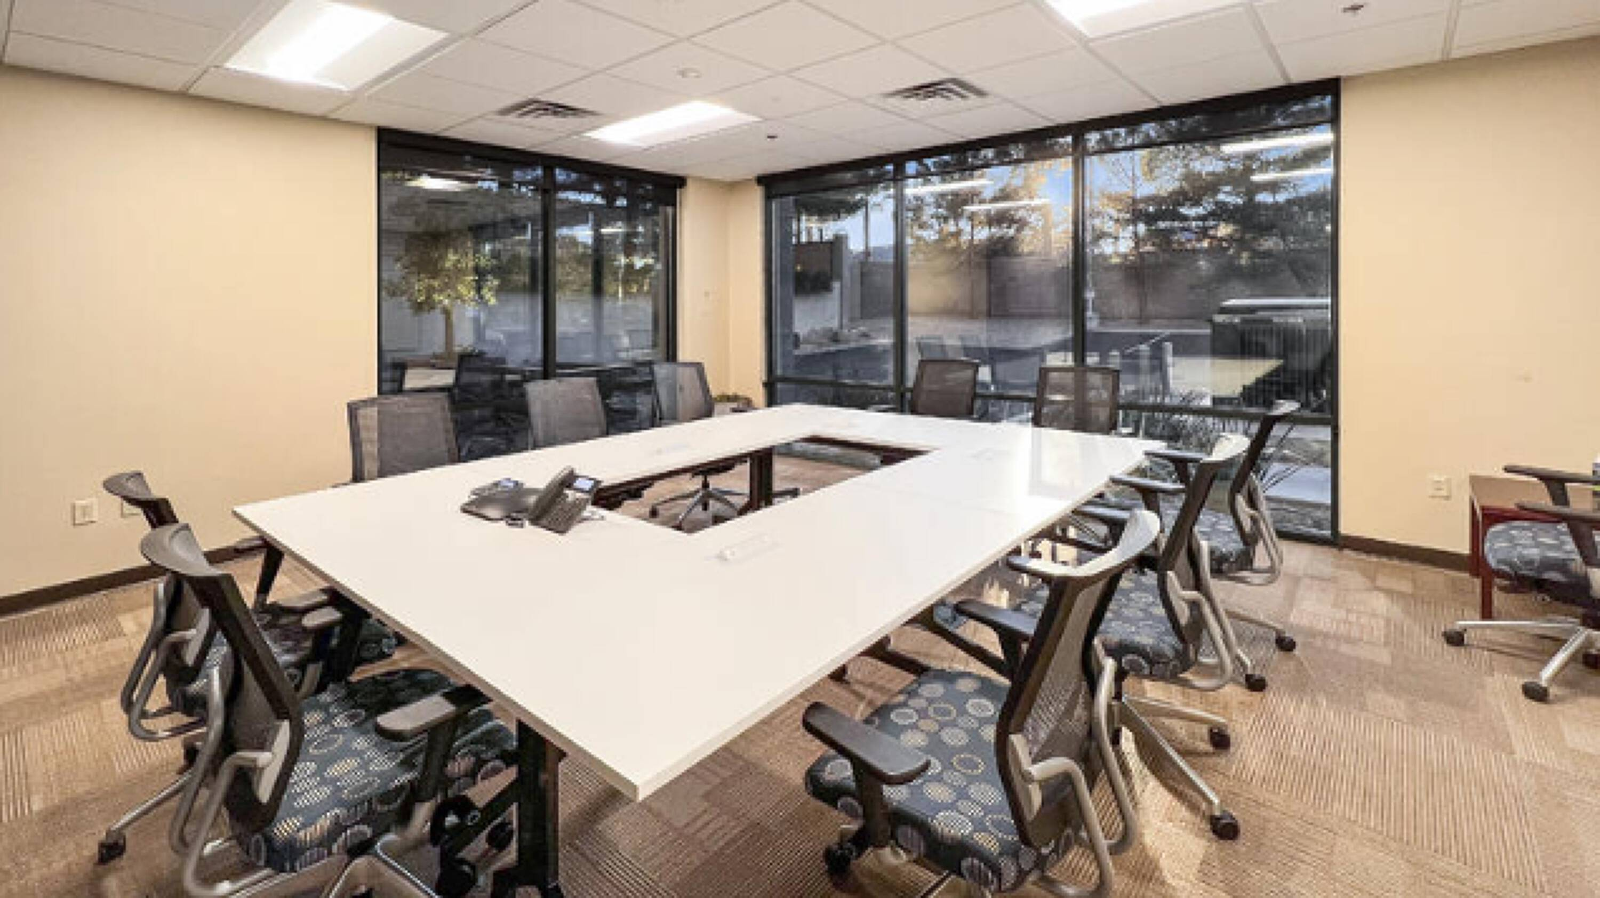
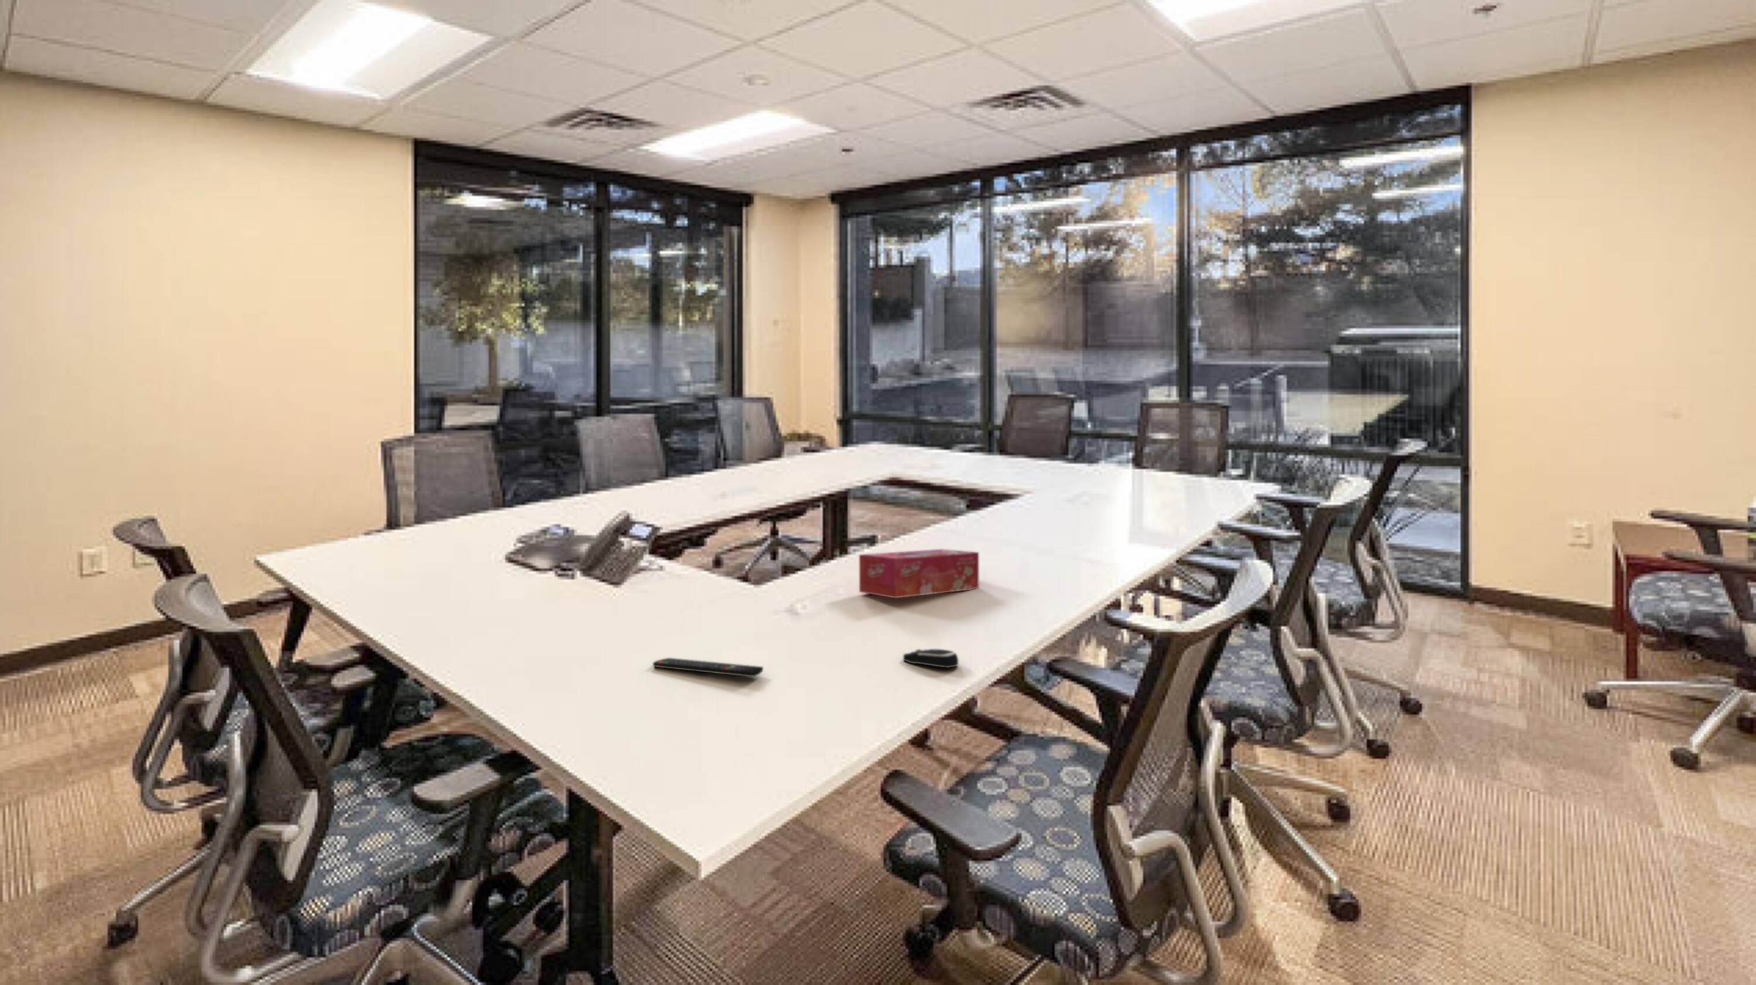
+ remote control (706, 668)
+ tissue box (919, 571)
+ computer mouse (931, 656)
